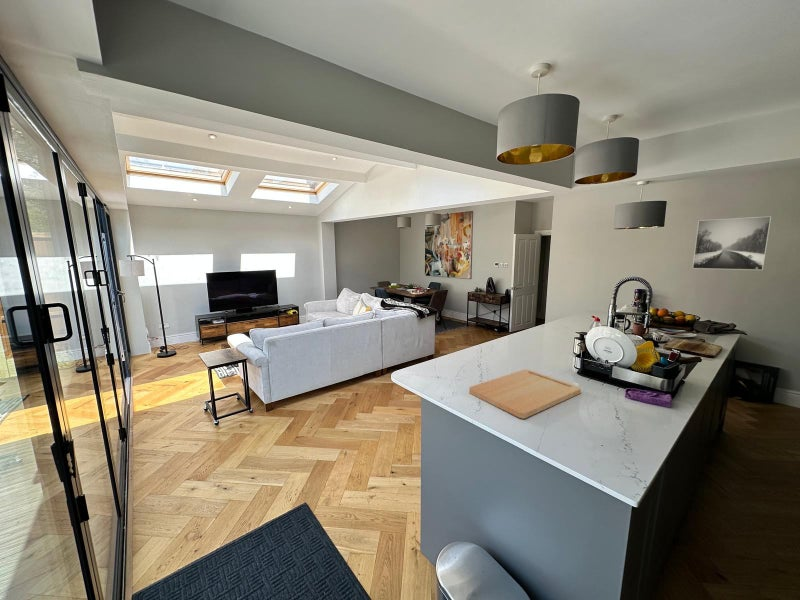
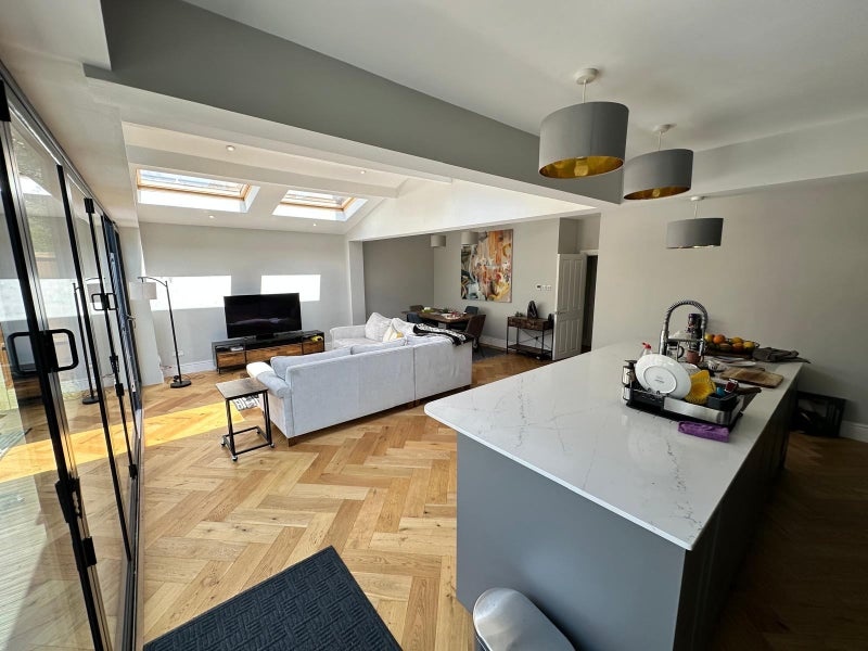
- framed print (729, 244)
- cutting board (524, 390)
